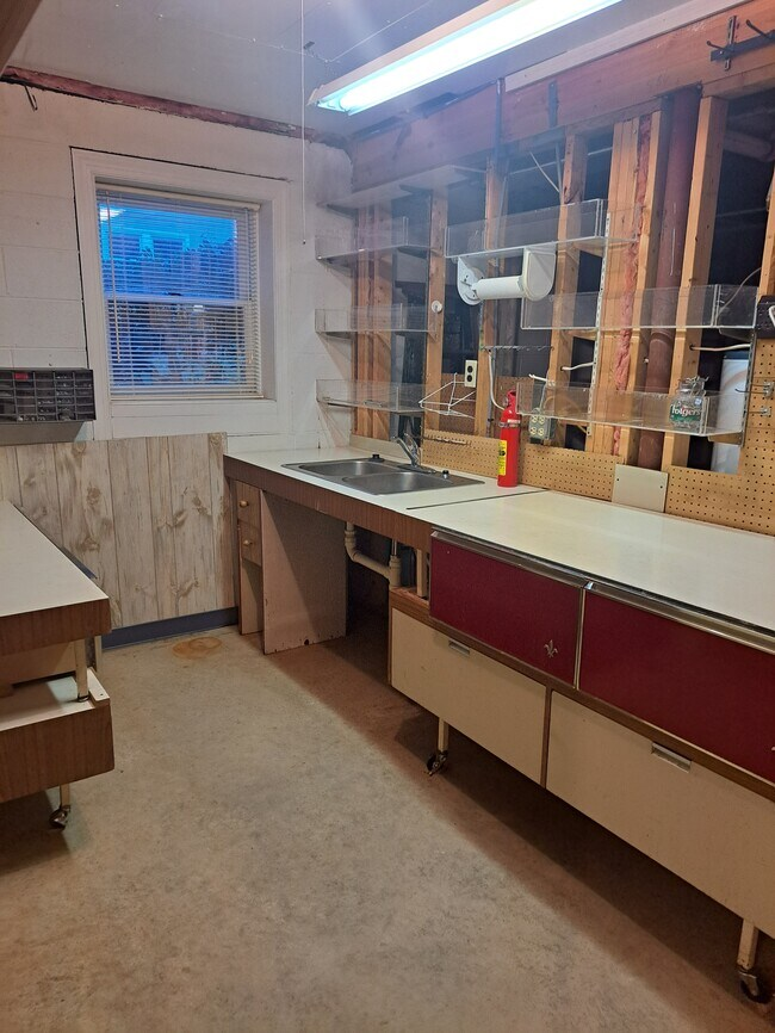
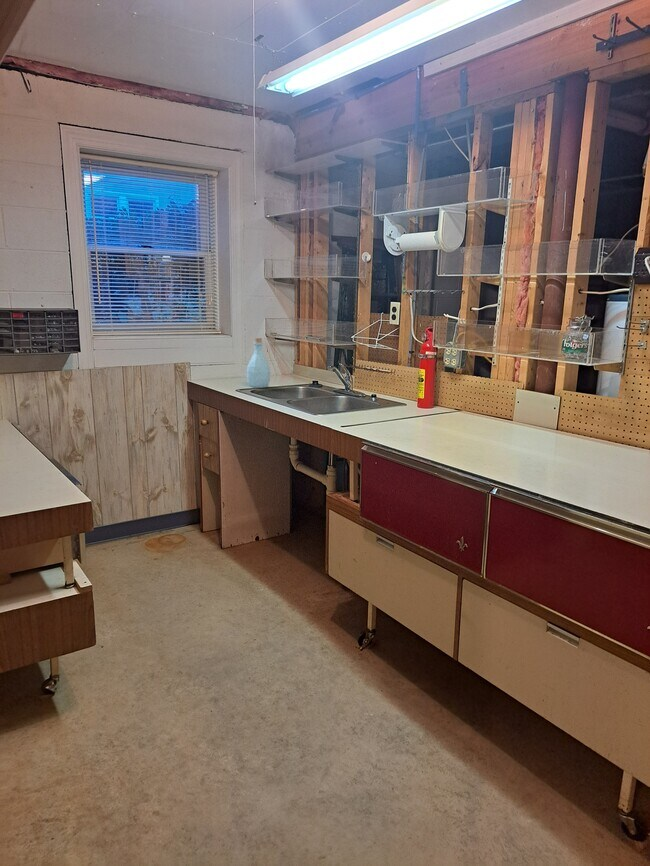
+ bottle (258, 362)
